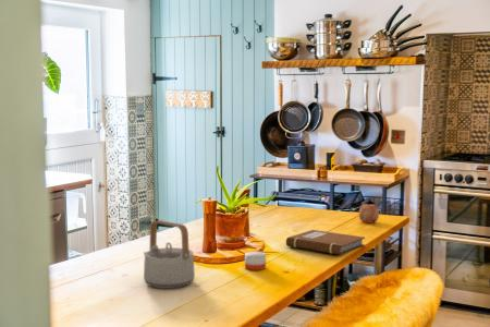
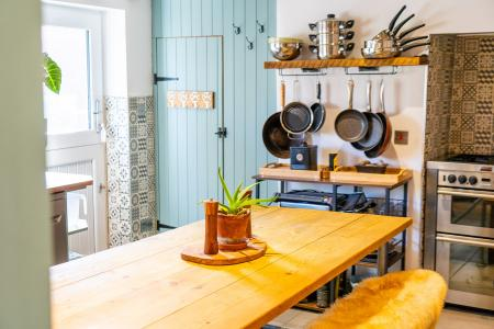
- candle (255, 253)
- notebook (323, 241)
- teapot (166, 252)
- apple (368, 213)
